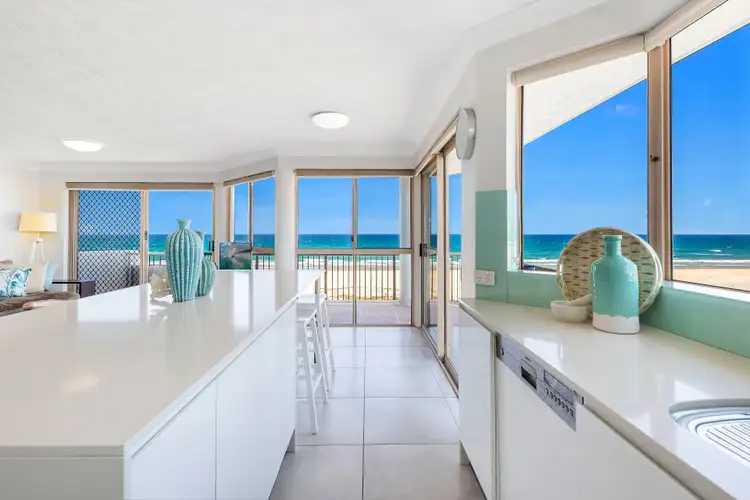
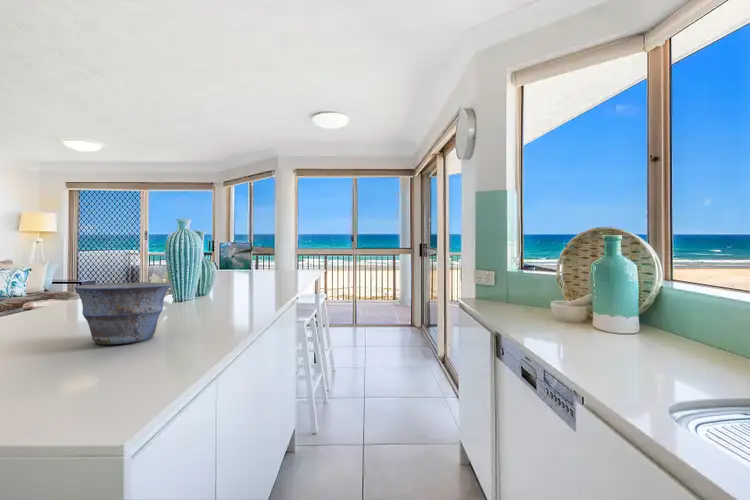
+ bowl (125, 311)
